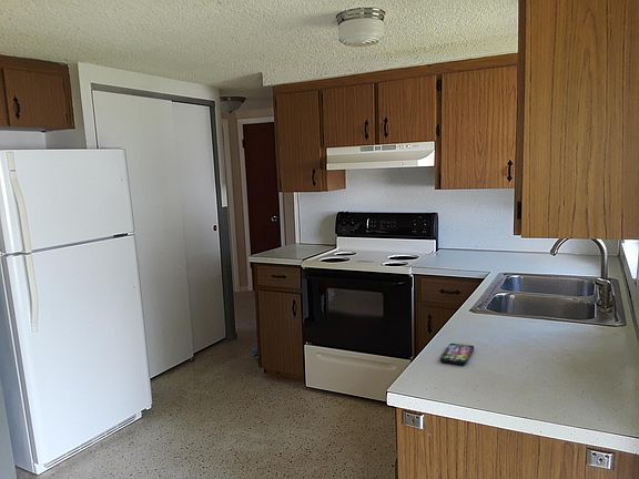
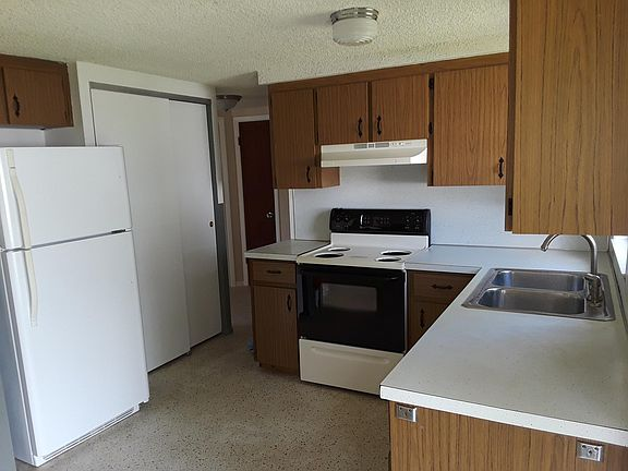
- smartphone (457, 353)
